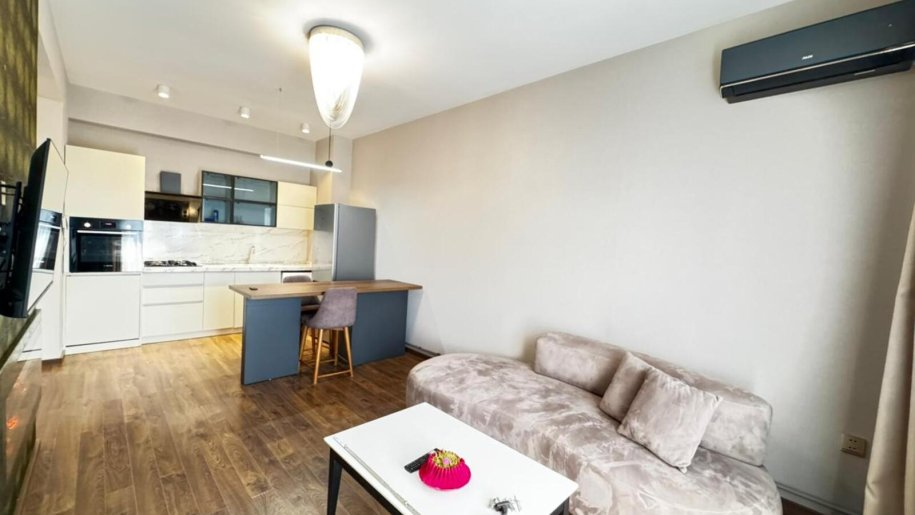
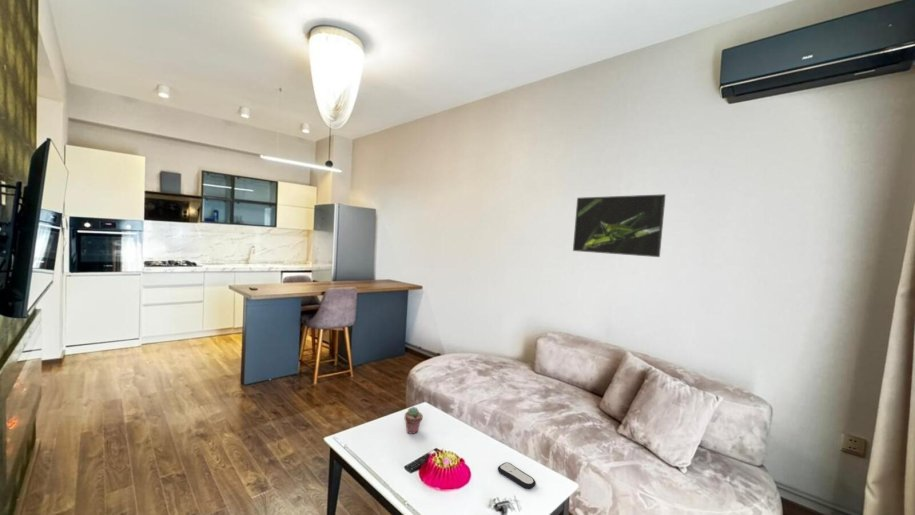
+ remote control (516, 475)
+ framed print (615, 225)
+ potted succulent (413, 419)
